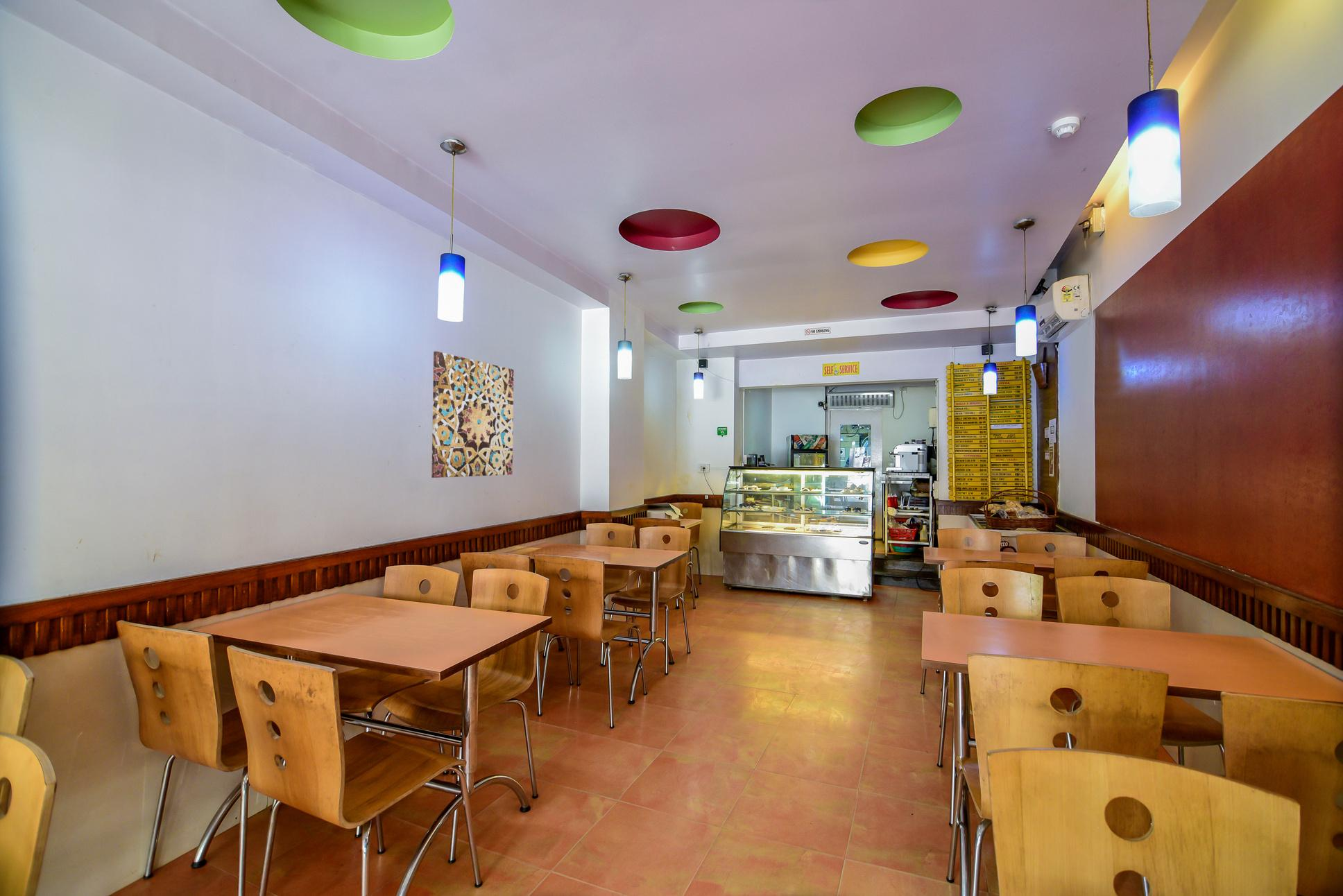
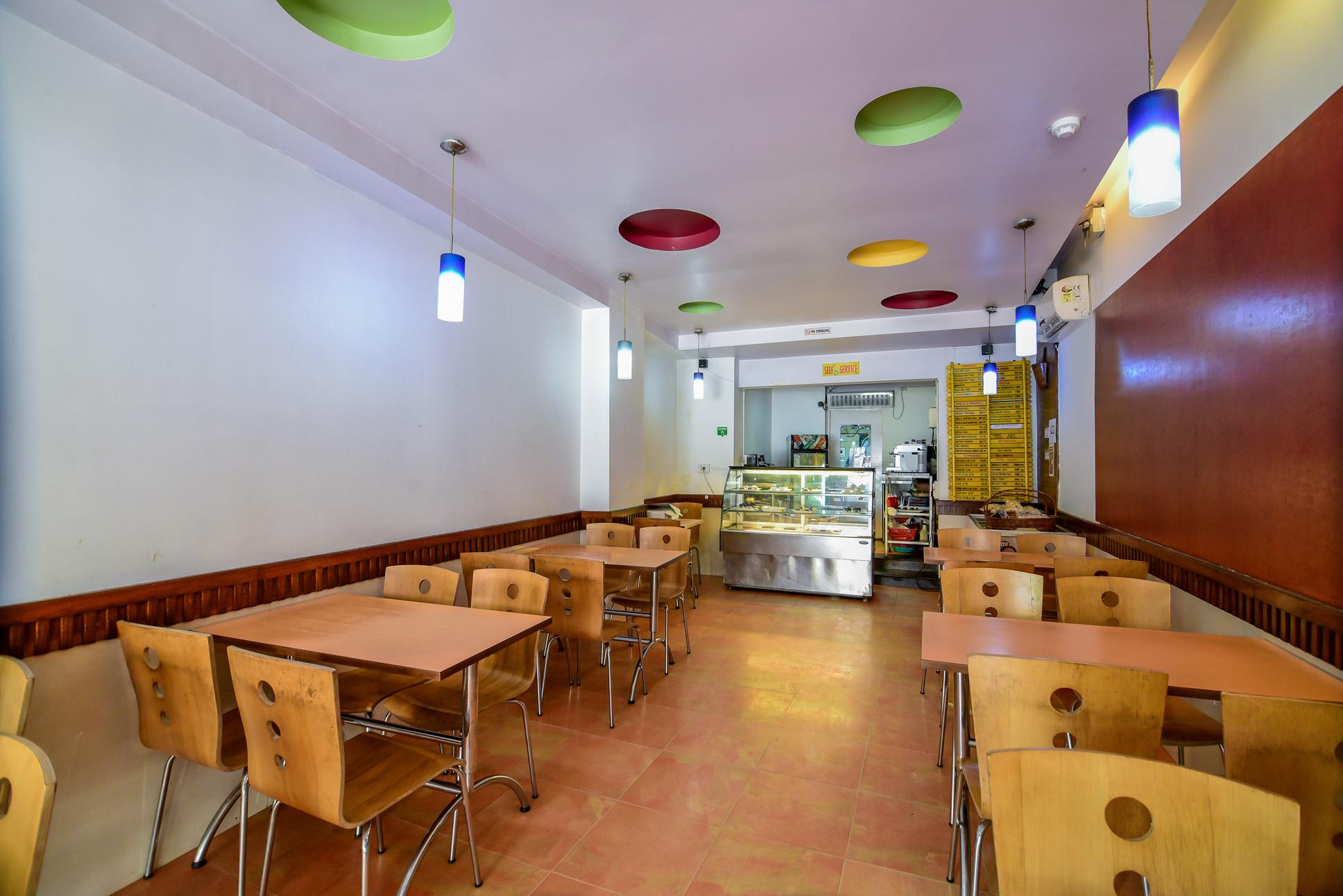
- wall art (476, 418)
